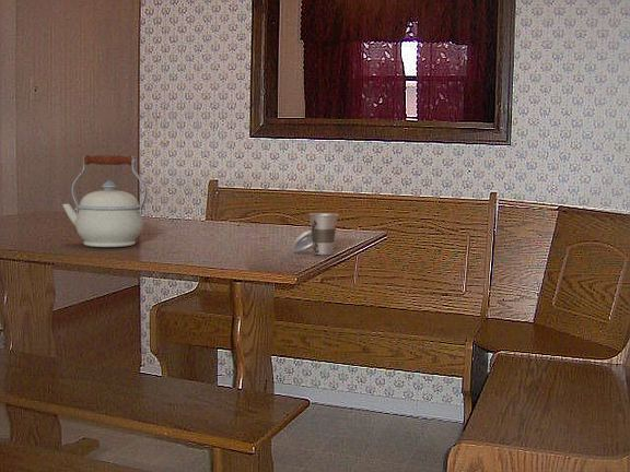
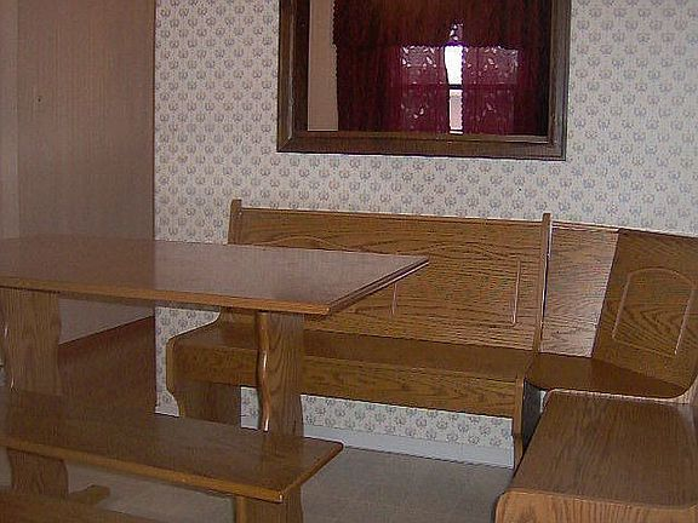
- cup (315, 233)
- kettle (104, 200)
